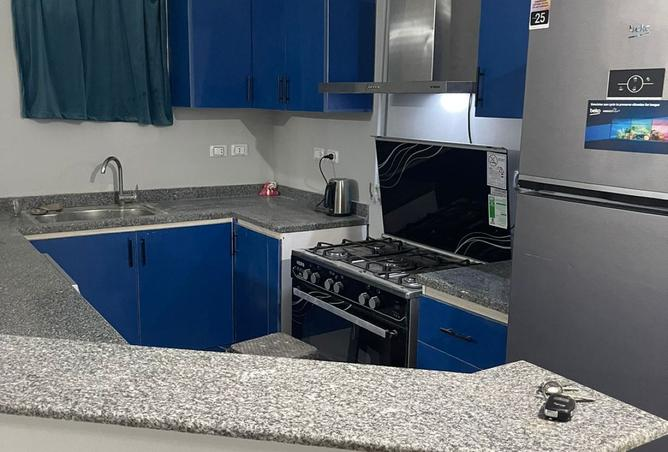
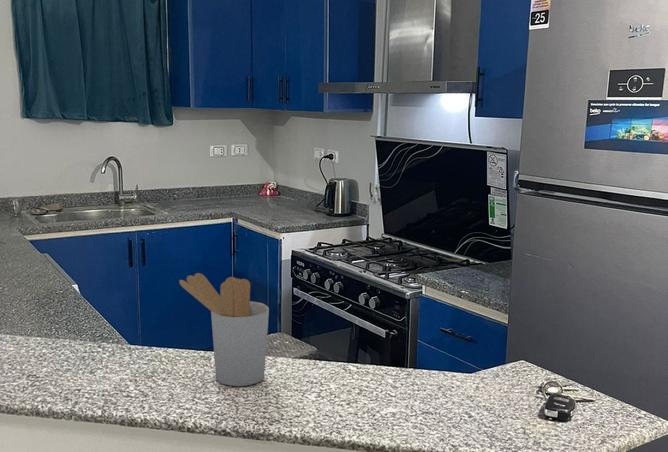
+ utensil holder (225, 325)
